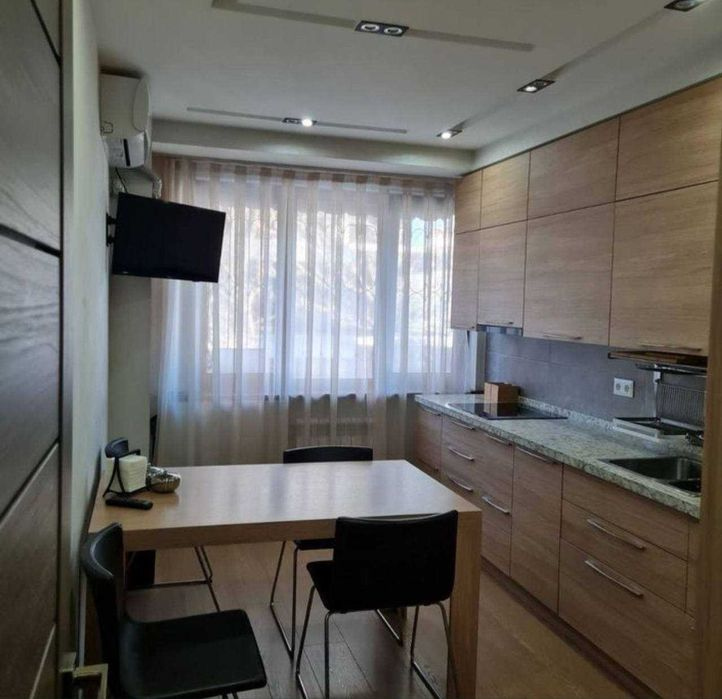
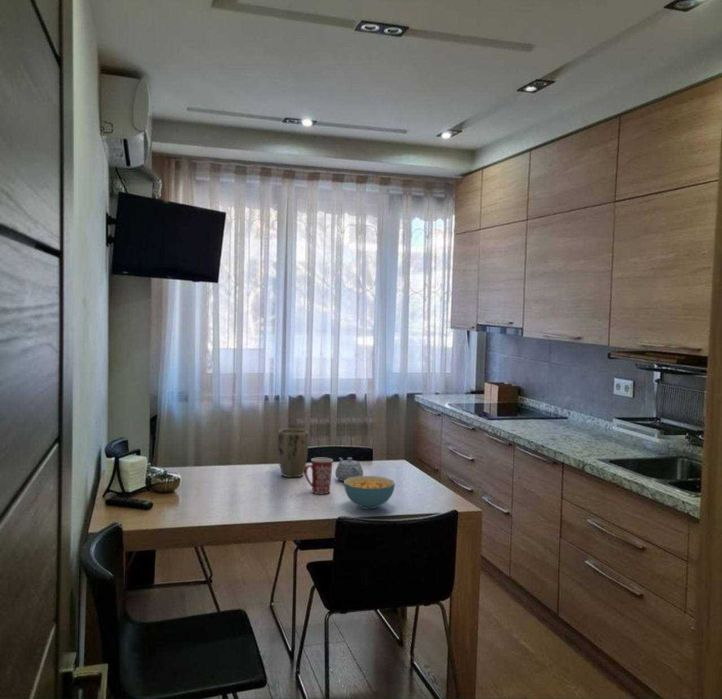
+ cereal bowl (368, 494)
+ mug (317, 476)
+ teapot (348, 468)
+ plant pot (292, 453)
